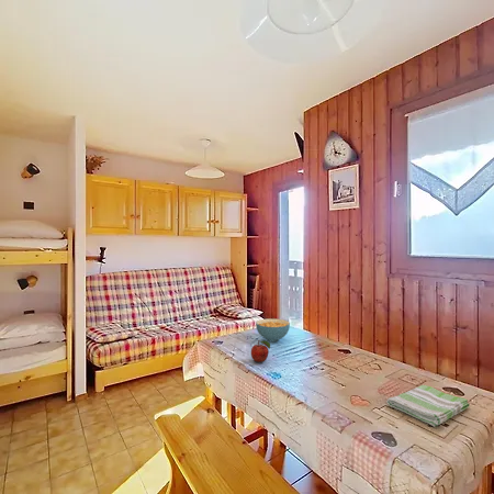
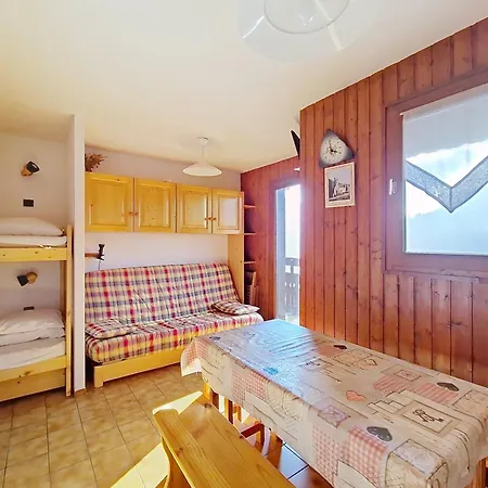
- cereal bowl (272, 330)
- dish towel (427, 401)
- fruit (260, 350)
